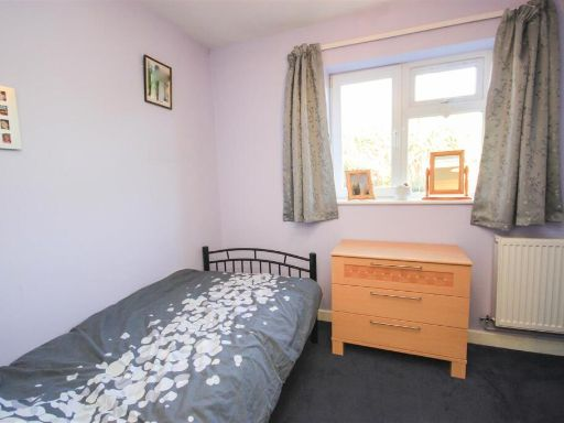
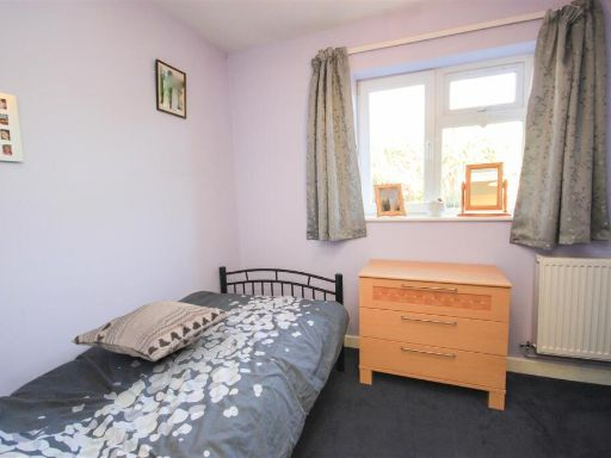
+ decorative pillow (160, 326)
